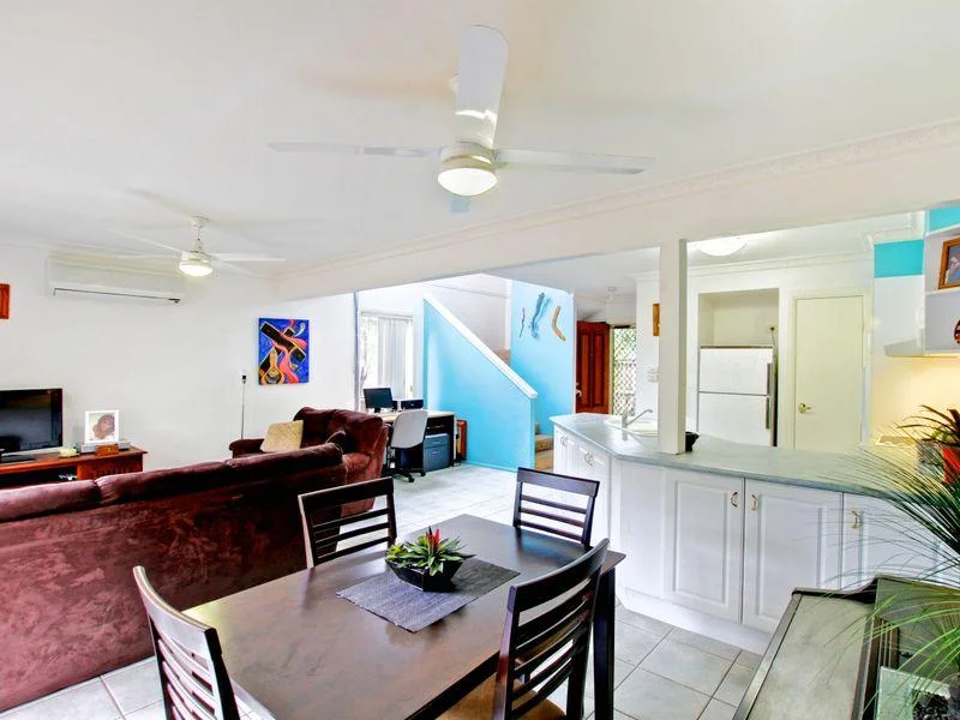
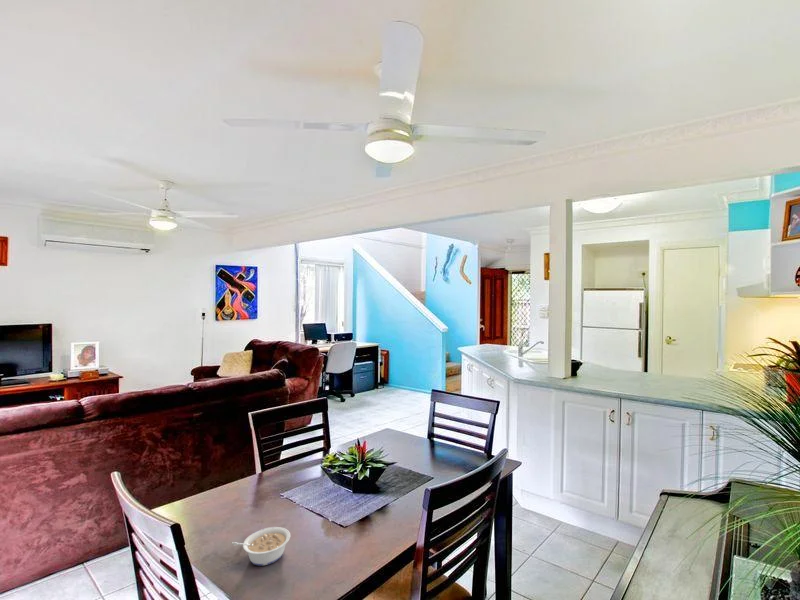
+ legume (265, 547)
